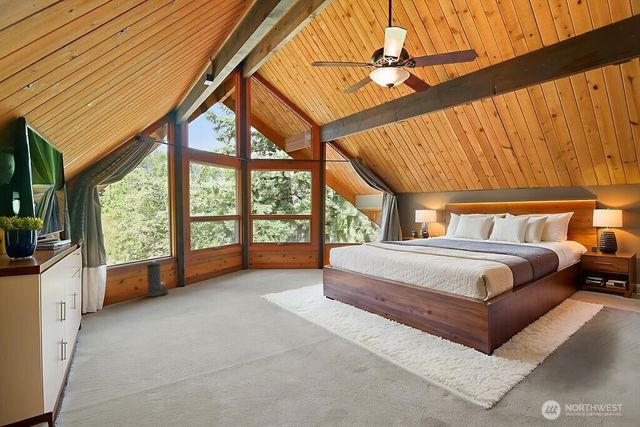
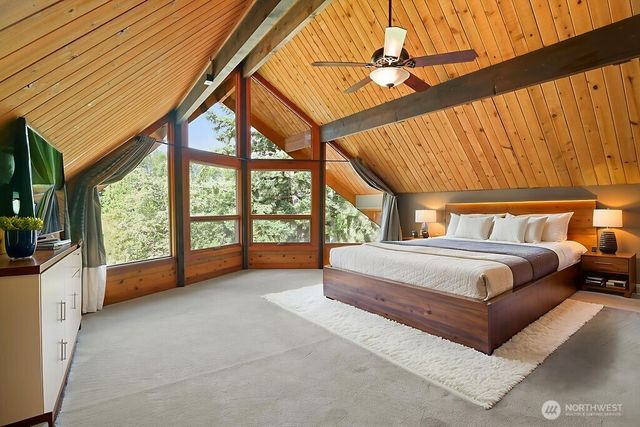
- canister (157, 277)
